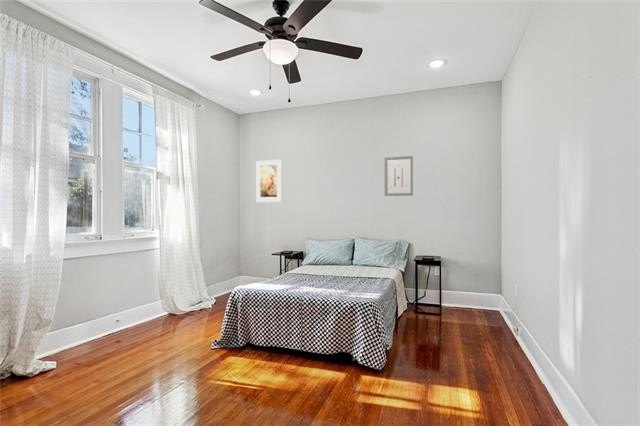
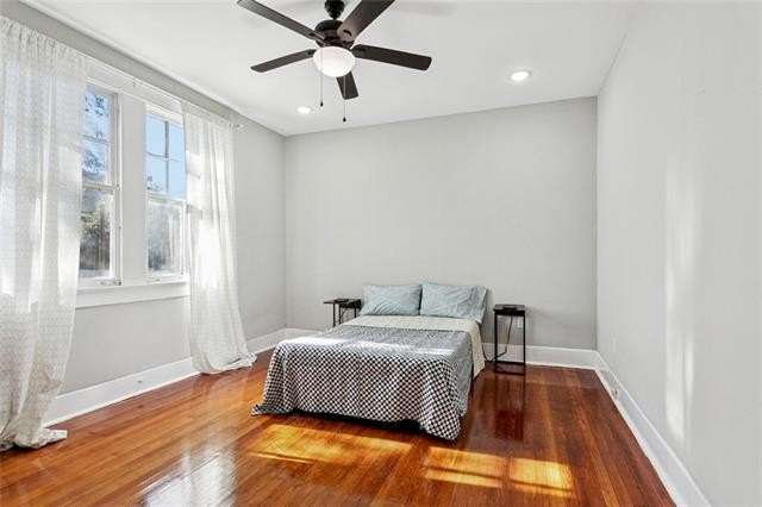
- wall art (398, 176)
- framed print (268, 181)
